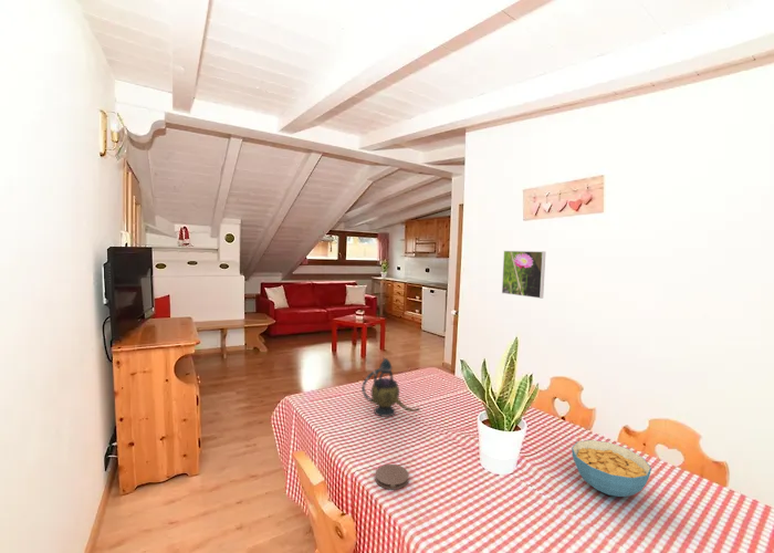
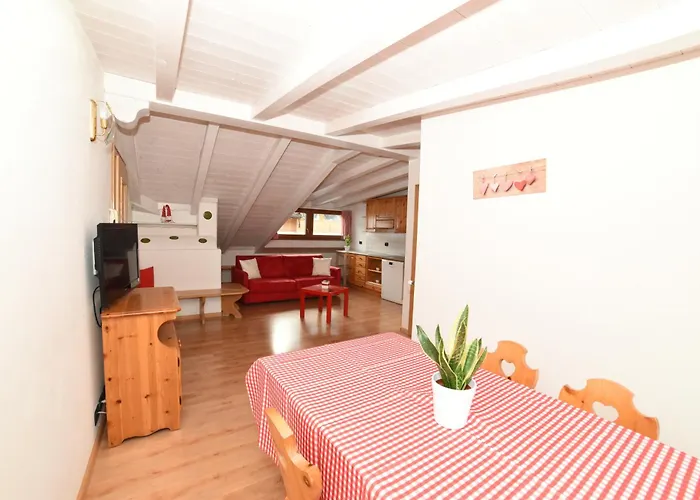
- coaster (391, 476)
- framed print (522, 273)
- teapot (393, 386)
- cereal bowl (608, 472)
